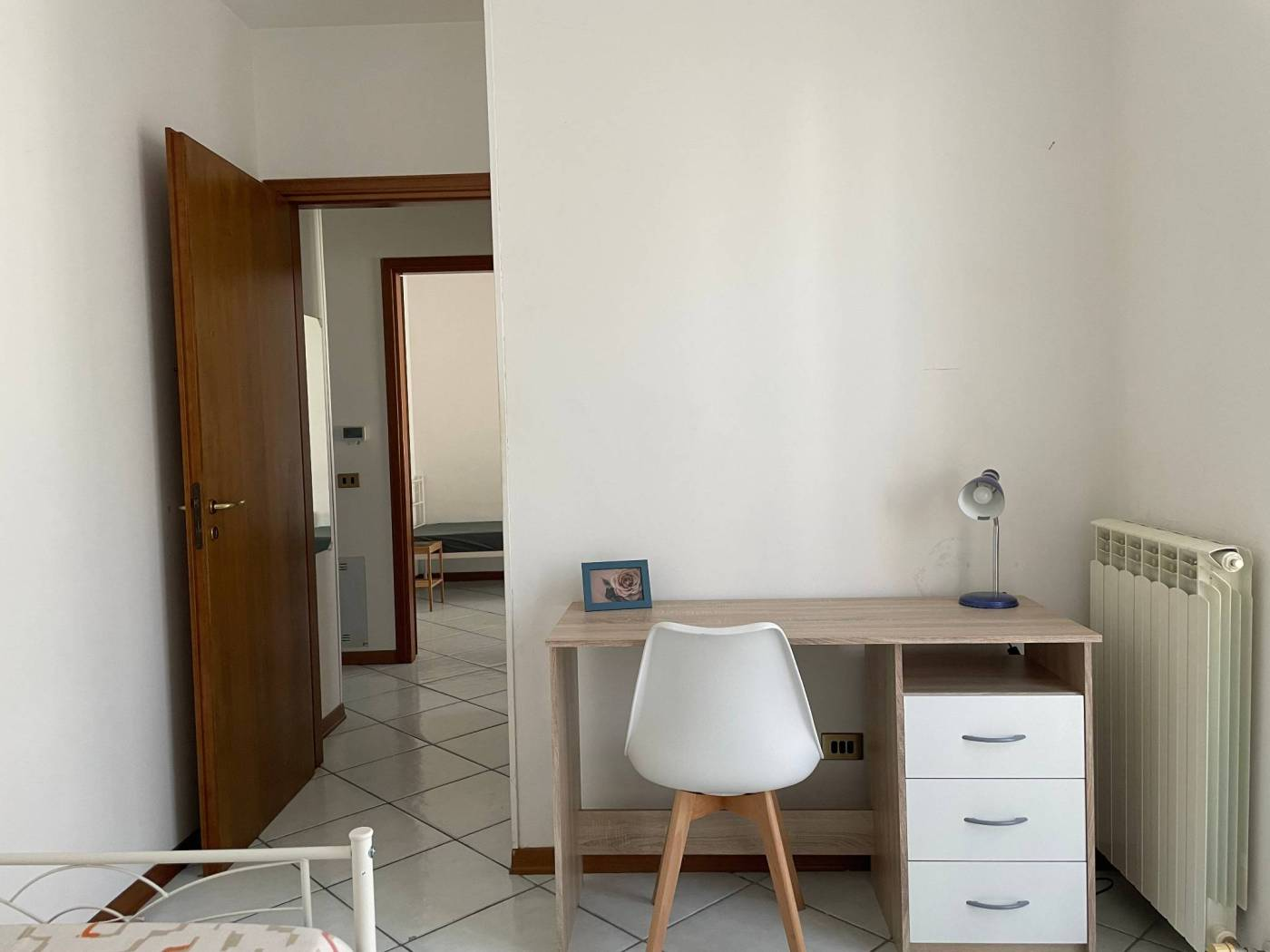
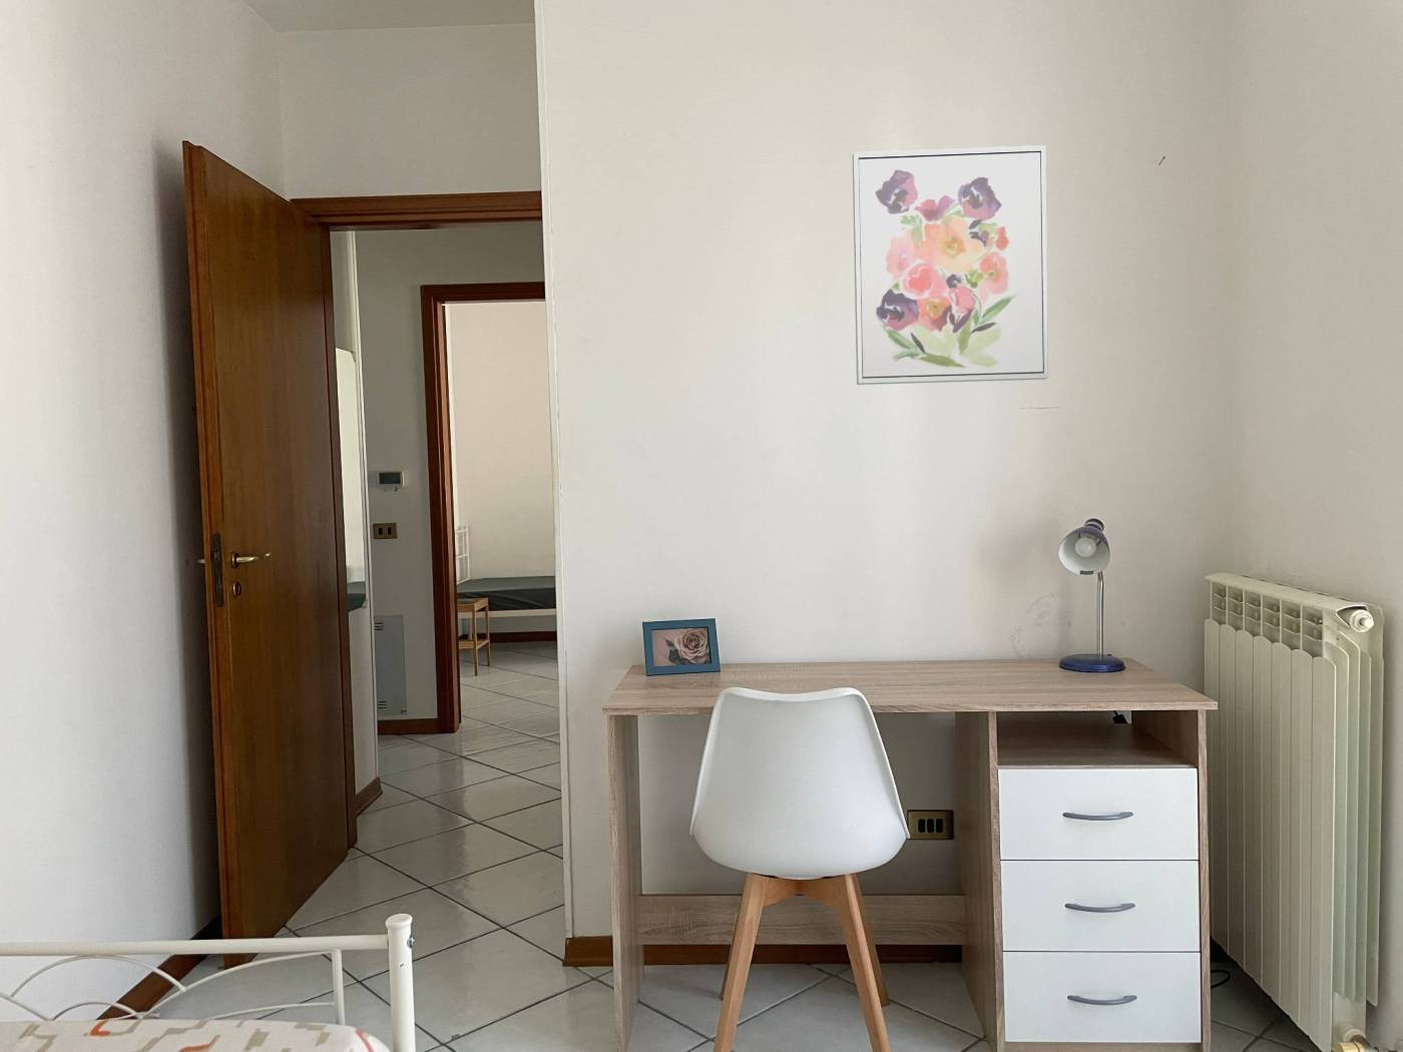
+ wall art (949, 266)
